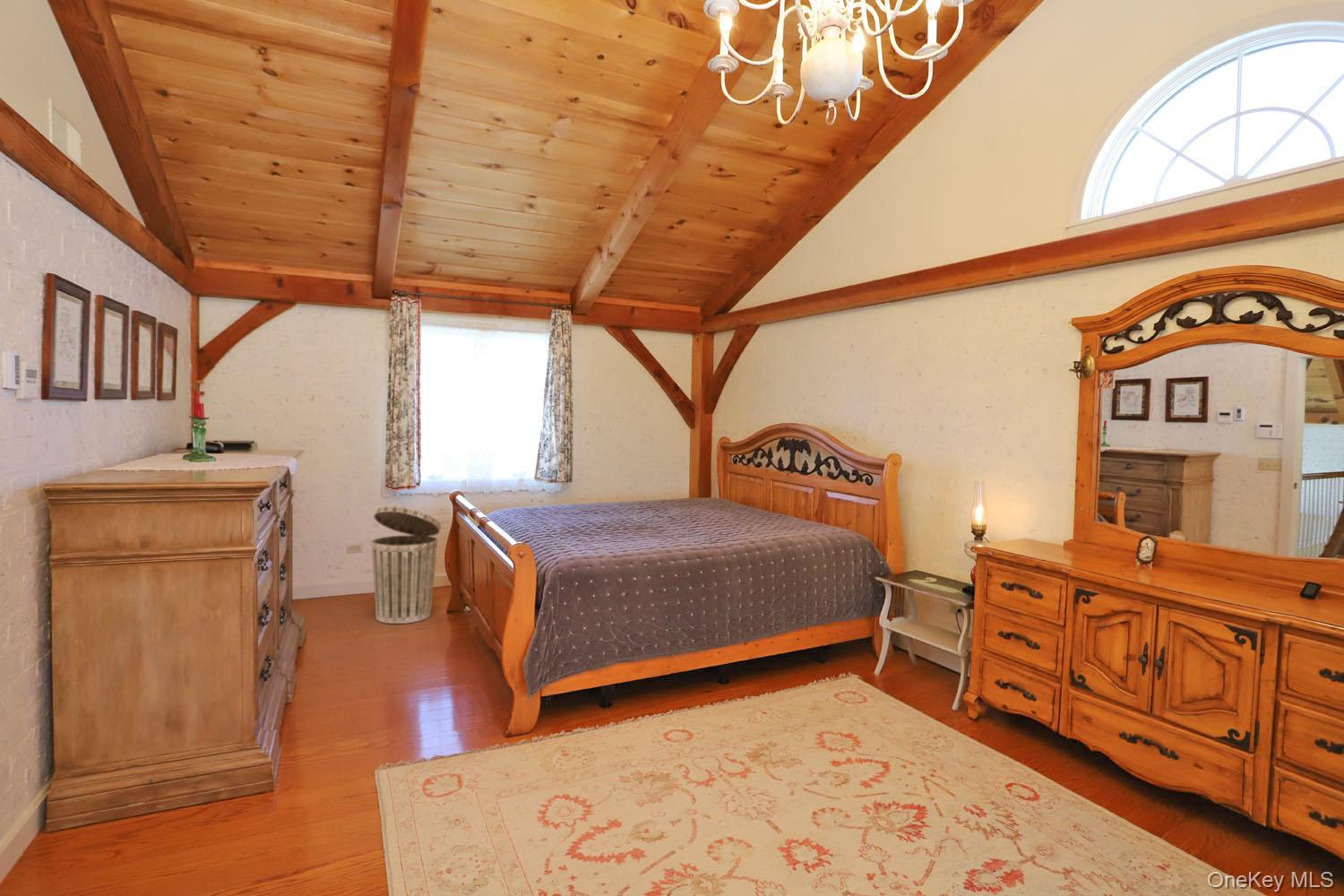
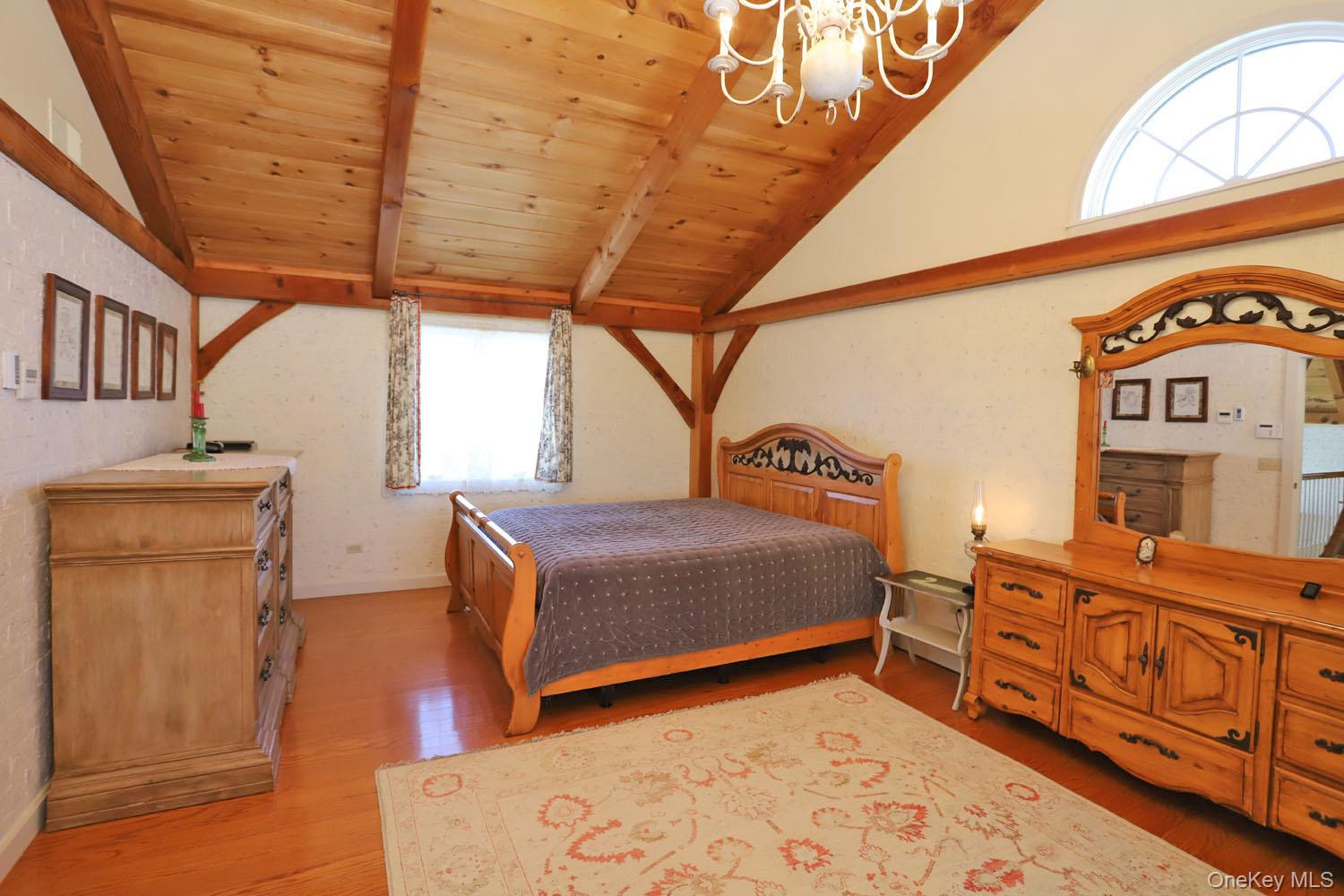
- trash can (405, 559)
